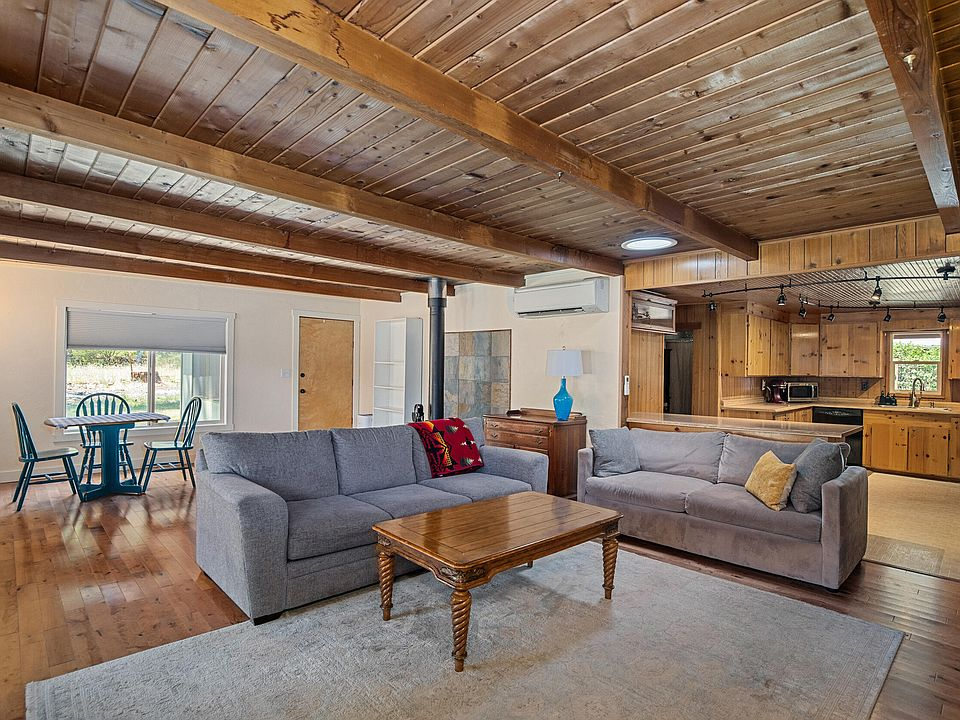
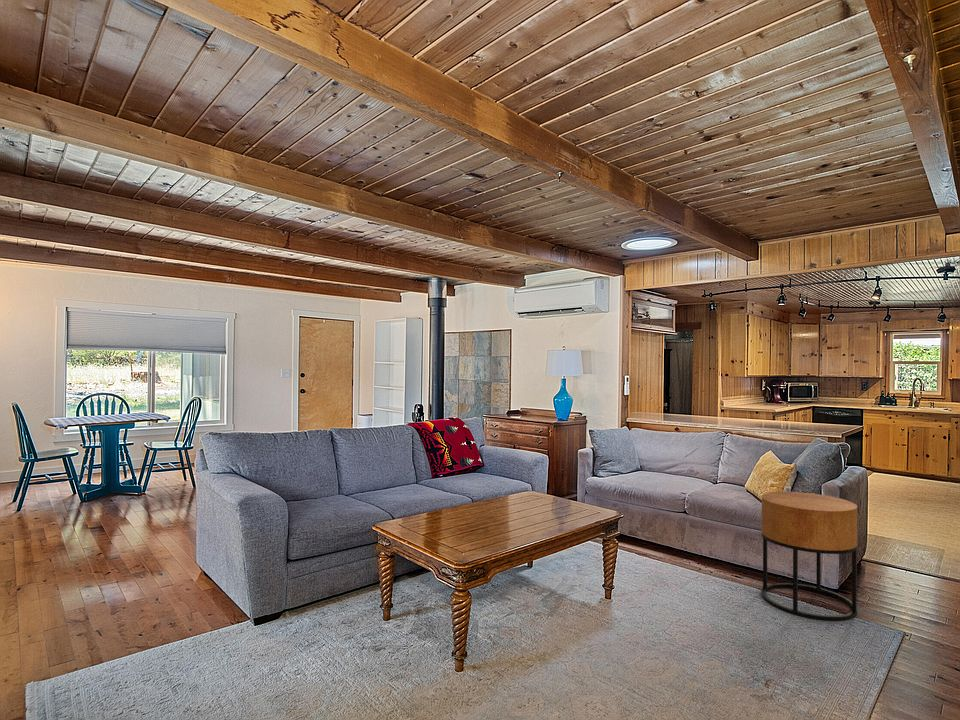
+ side table (807, 551)
